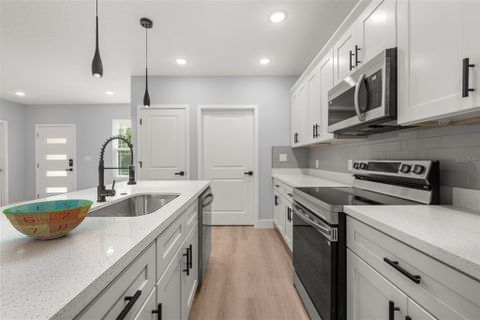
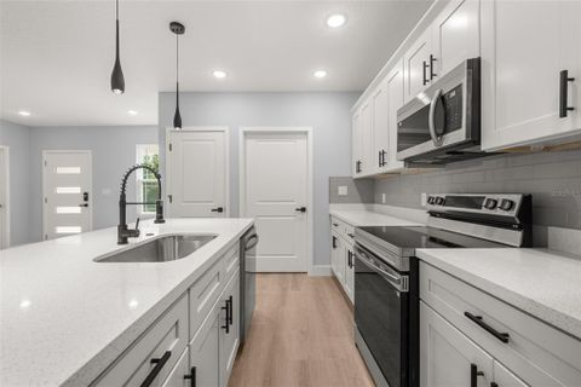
- bowl (52, 220)
